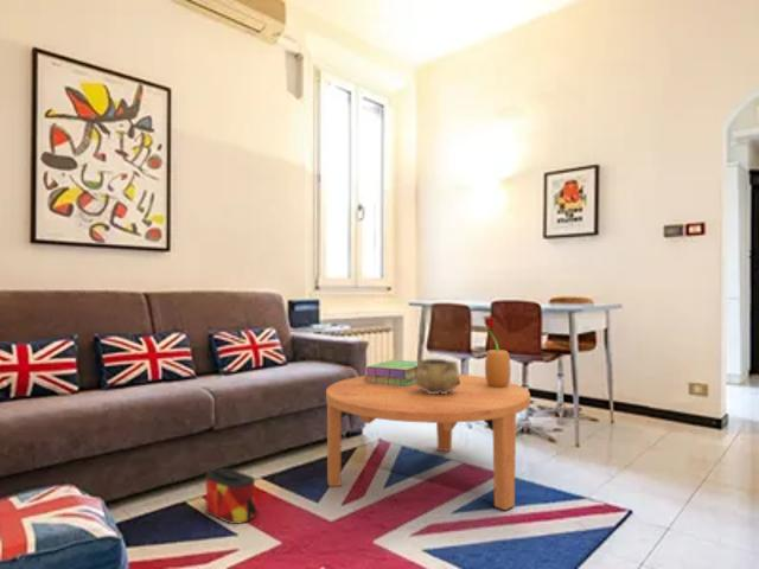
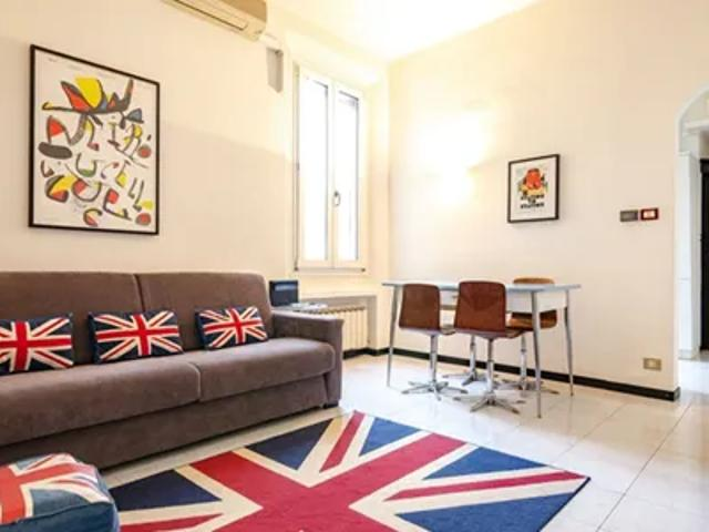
- bag (229, 492)
- potted flower (496, 351)
- stack of books (398, 371)
- decorative bowl (436, 376)
- coffee table (427, 422)
